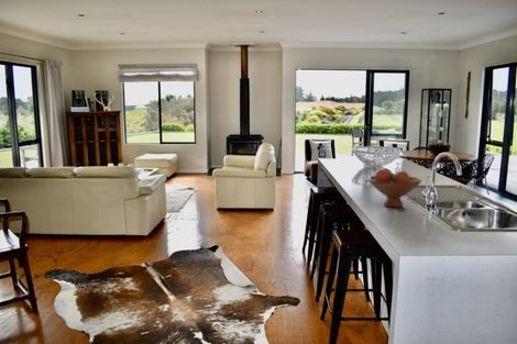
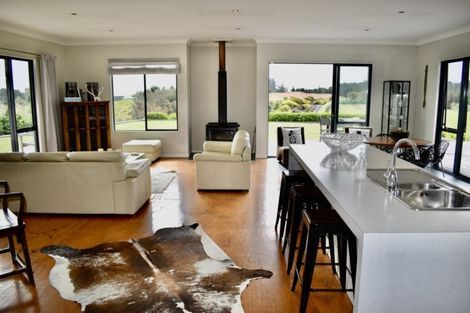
- fruit bowl (394, 187)
